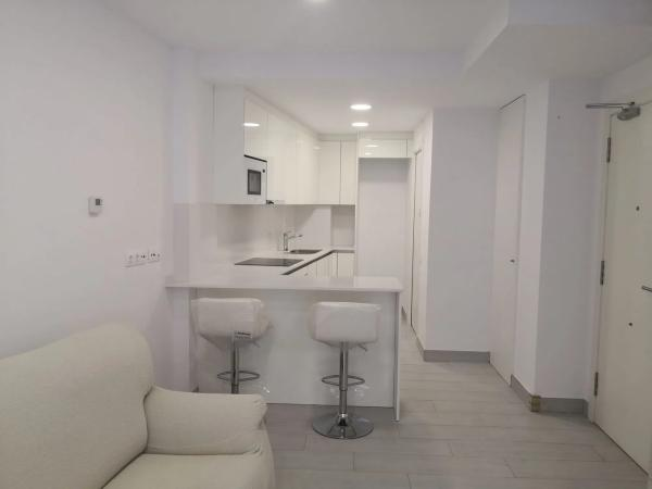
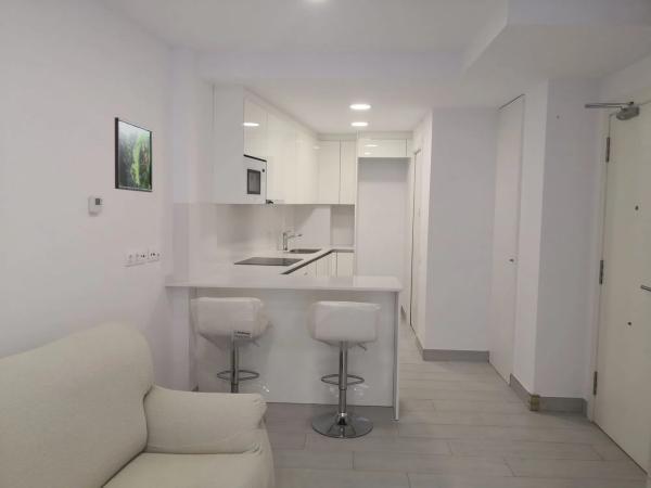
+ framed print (135, 157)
